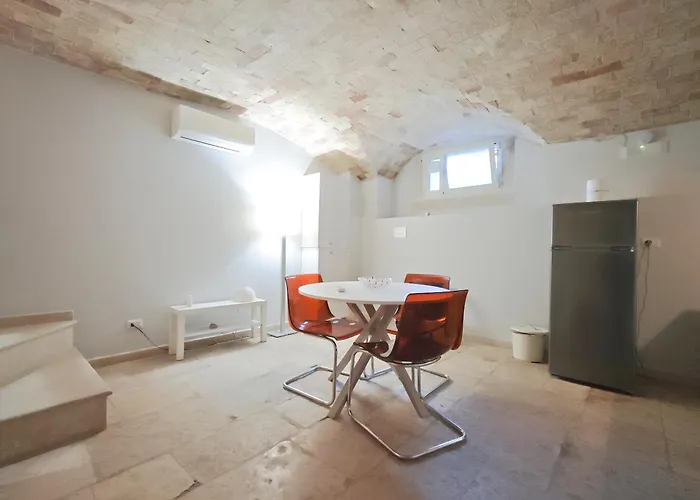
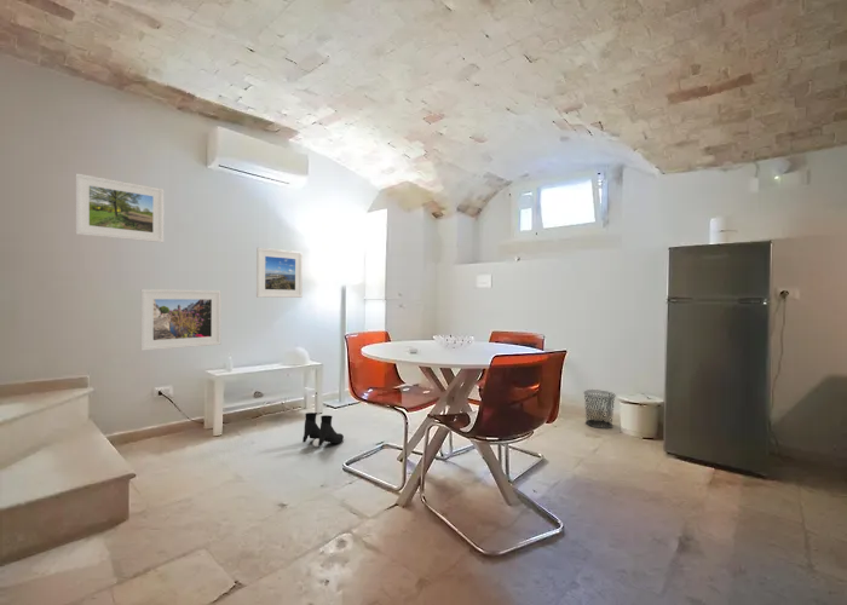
+ boots (323, 426)
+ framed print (183, 318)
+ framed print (280, 273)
+ waste bin (599, 408)
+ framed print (122, 209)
